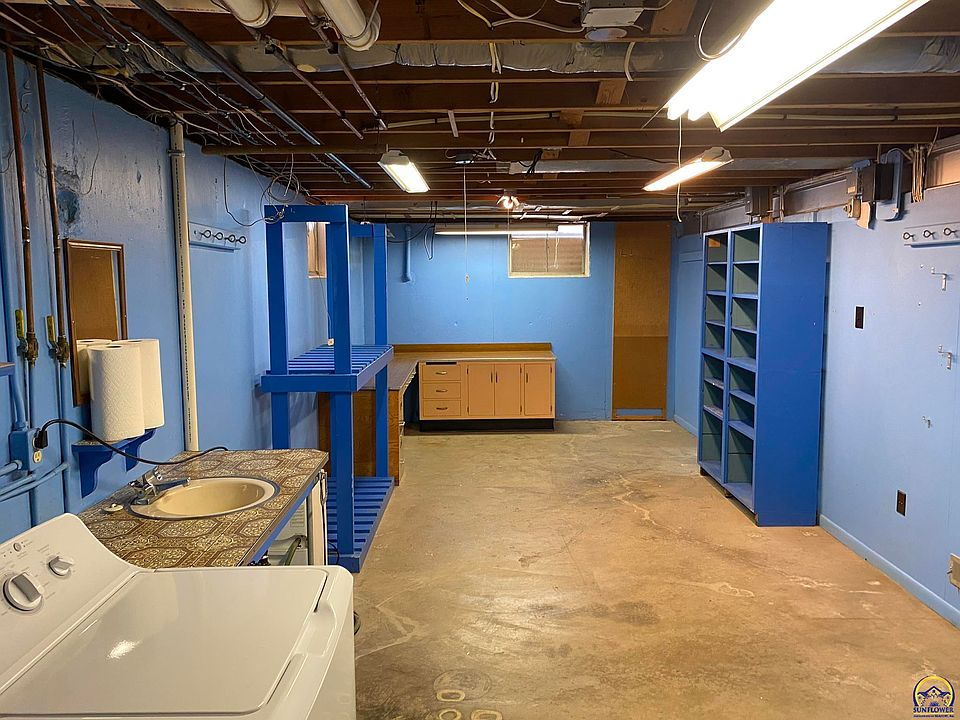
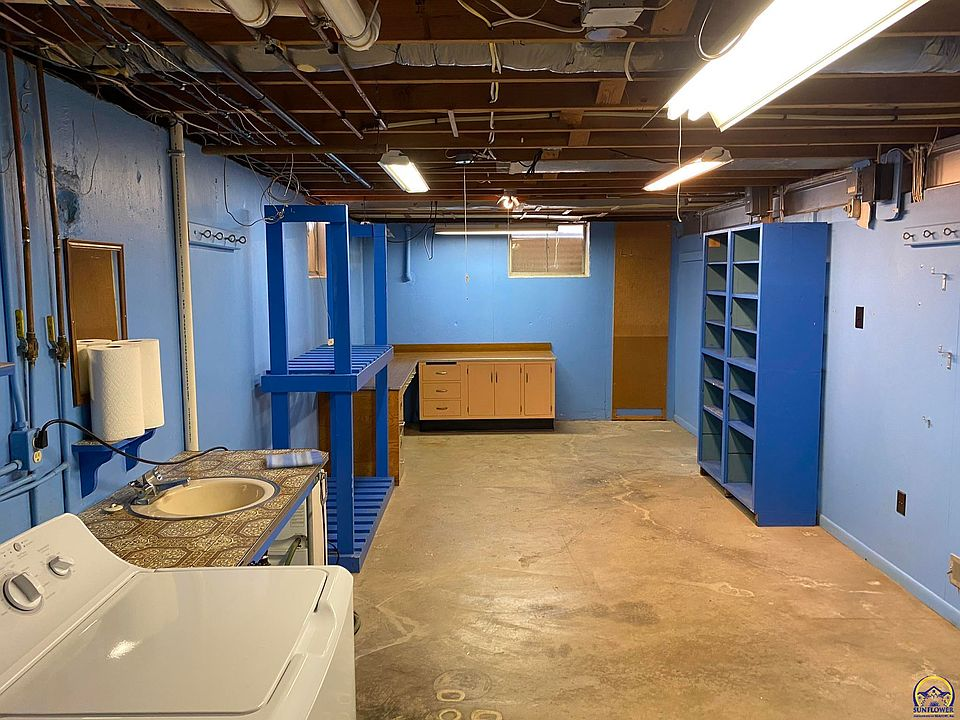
+ dish towel (294, 459)
